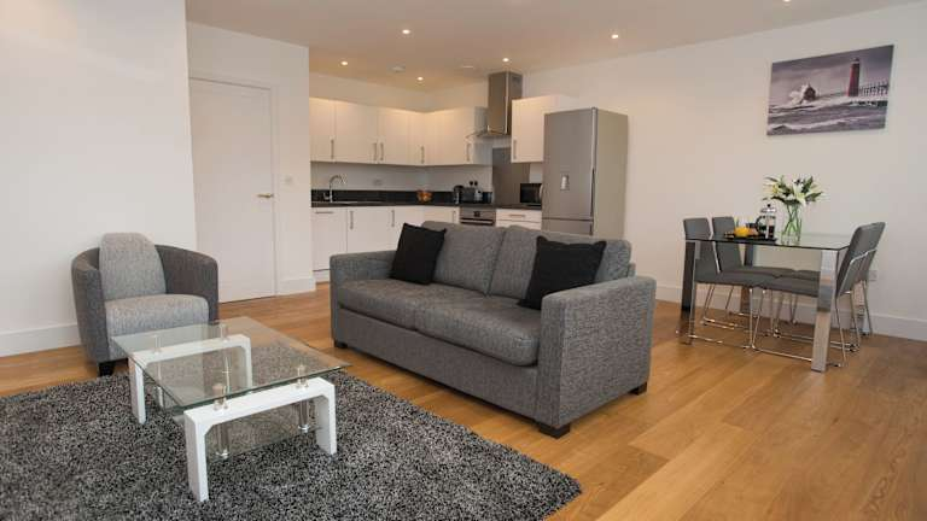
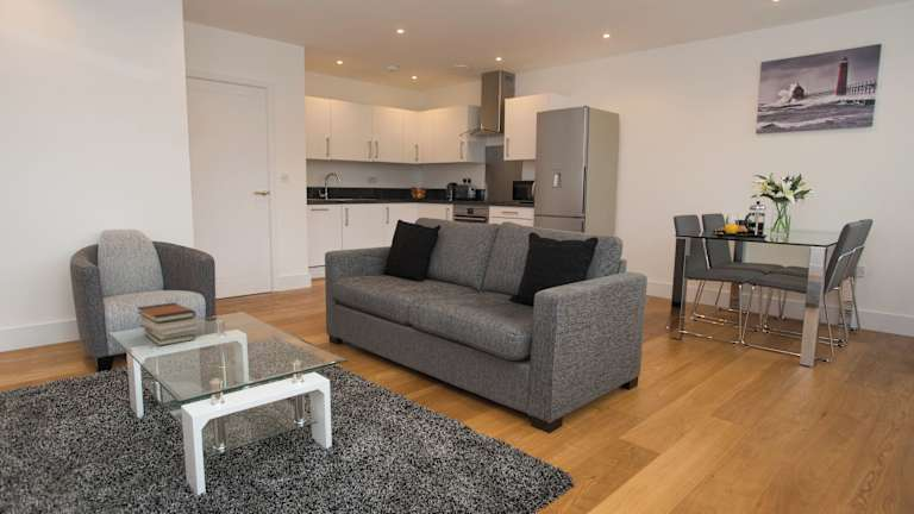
+ book stack (167, 322)
